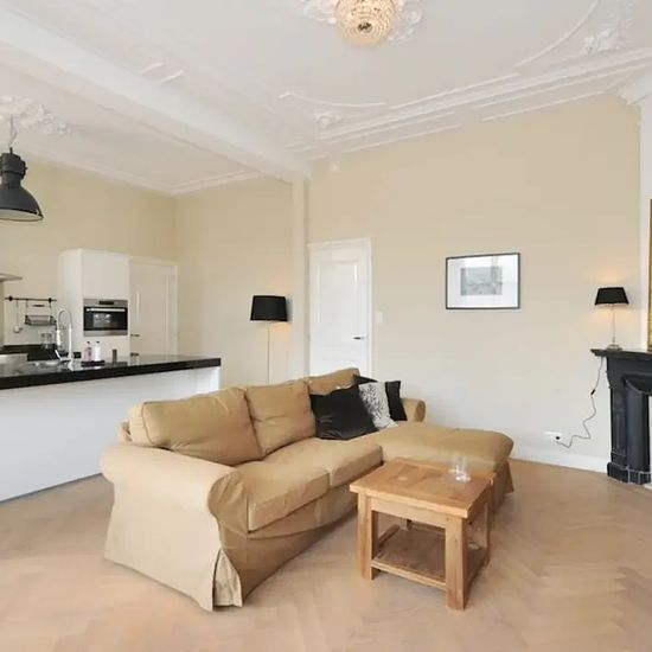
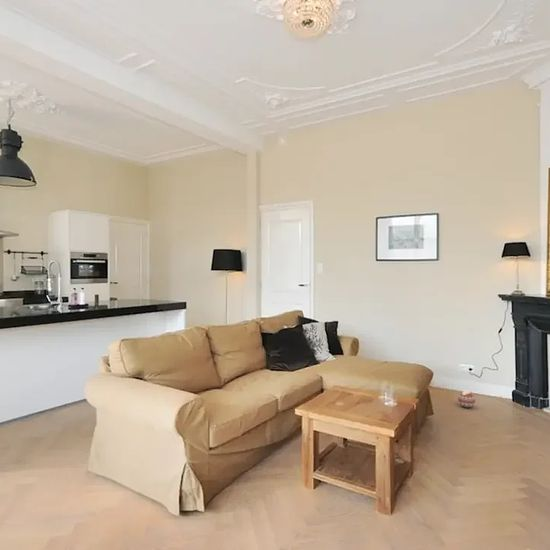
+ decorative ball (466, 398)
